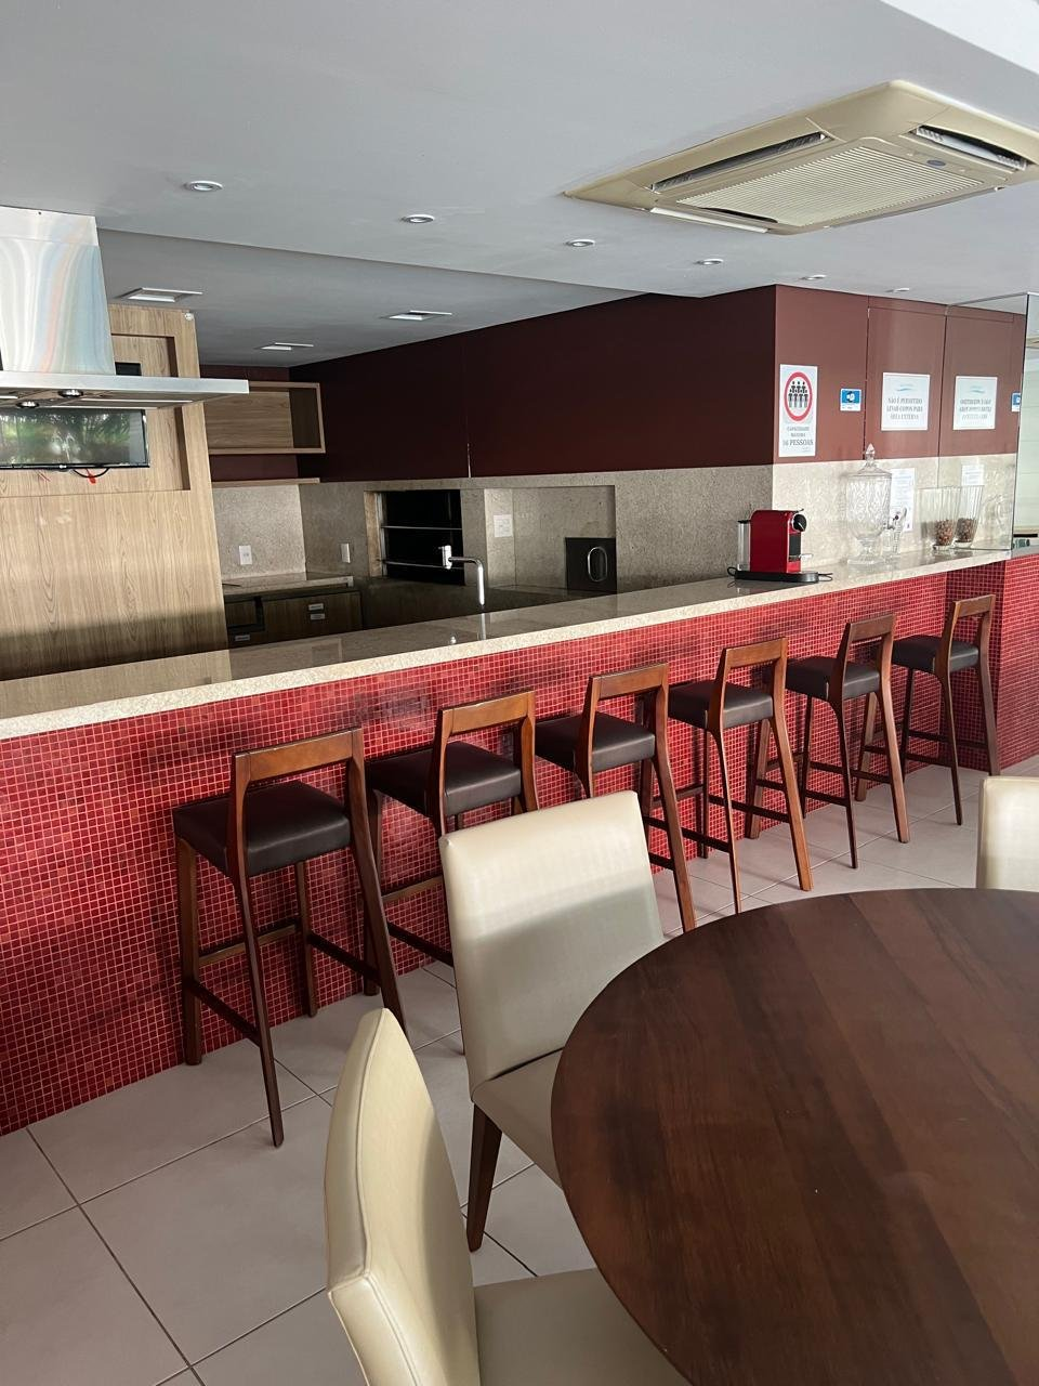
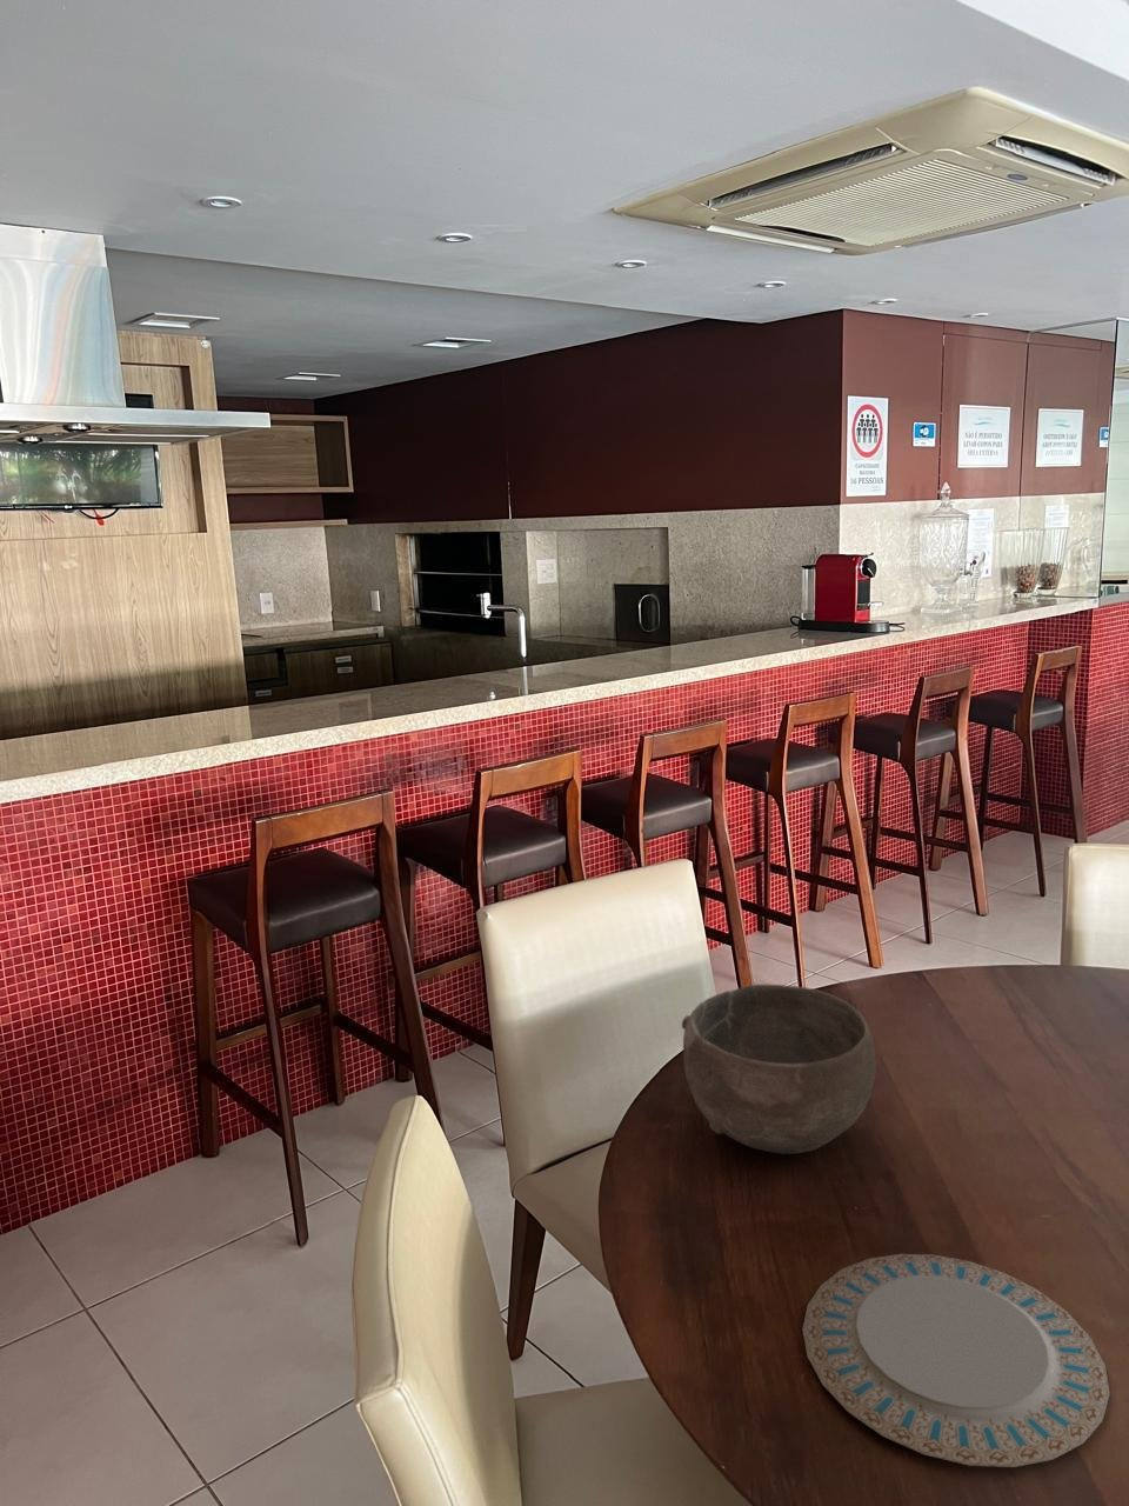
+ bowl (776, 1073)
+ chinaware (949, 1341)
